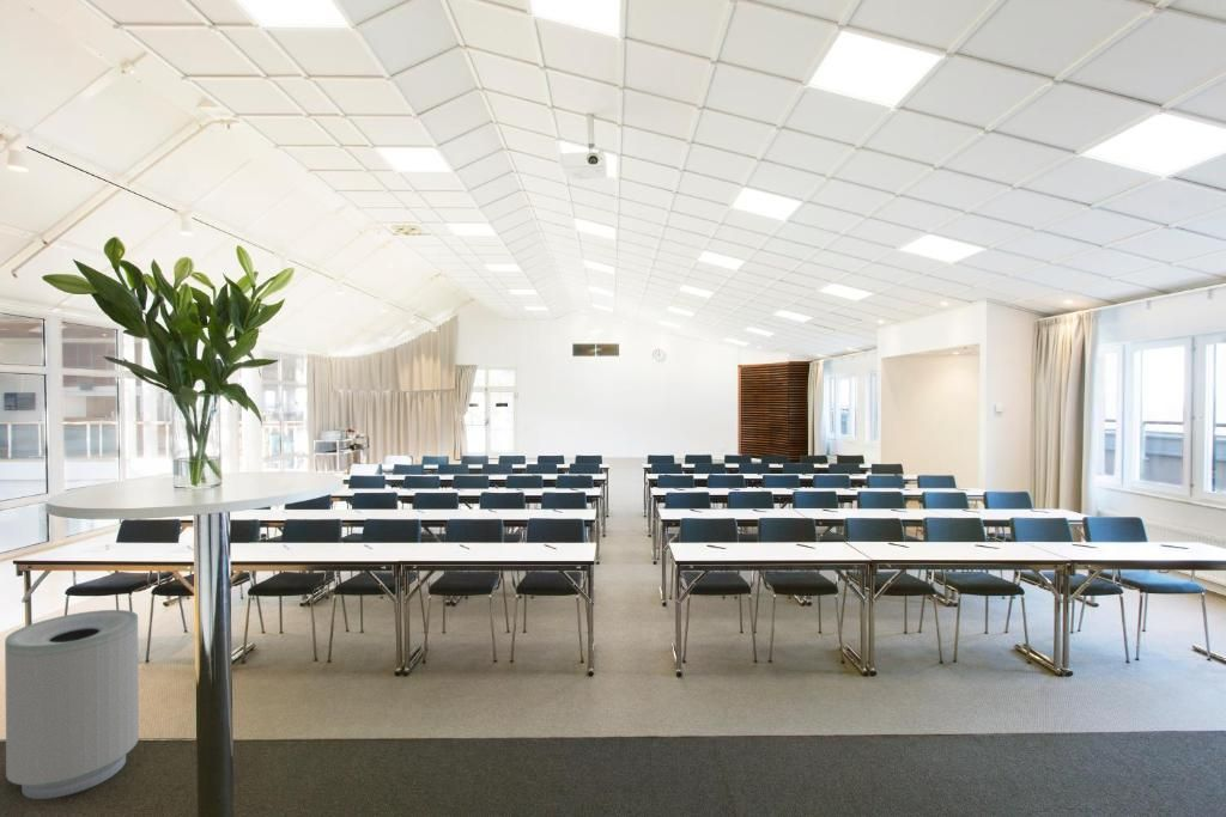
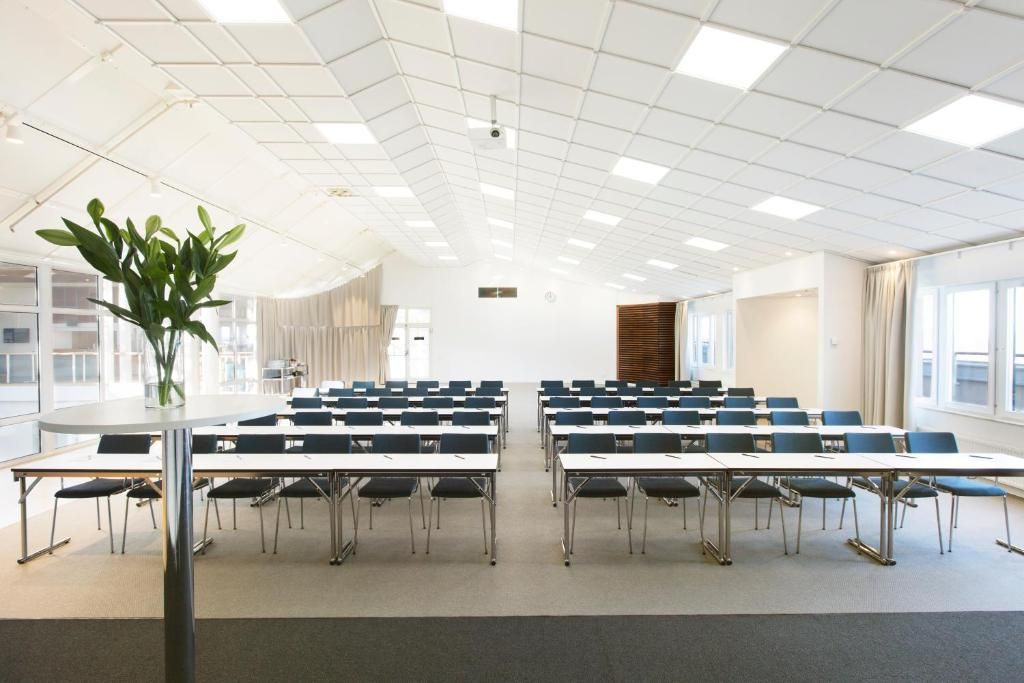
- trash can (75, 700)
